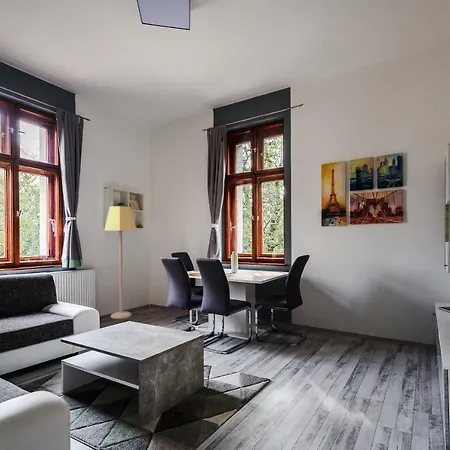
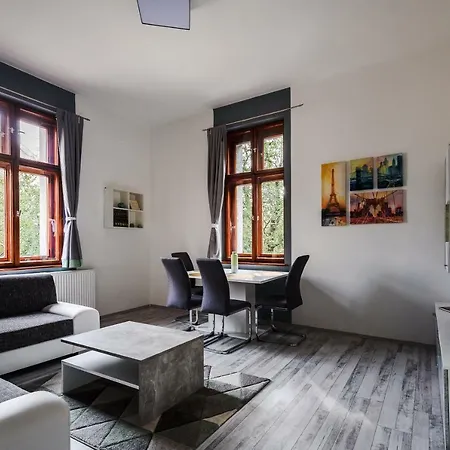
- lamp (120, 261)
